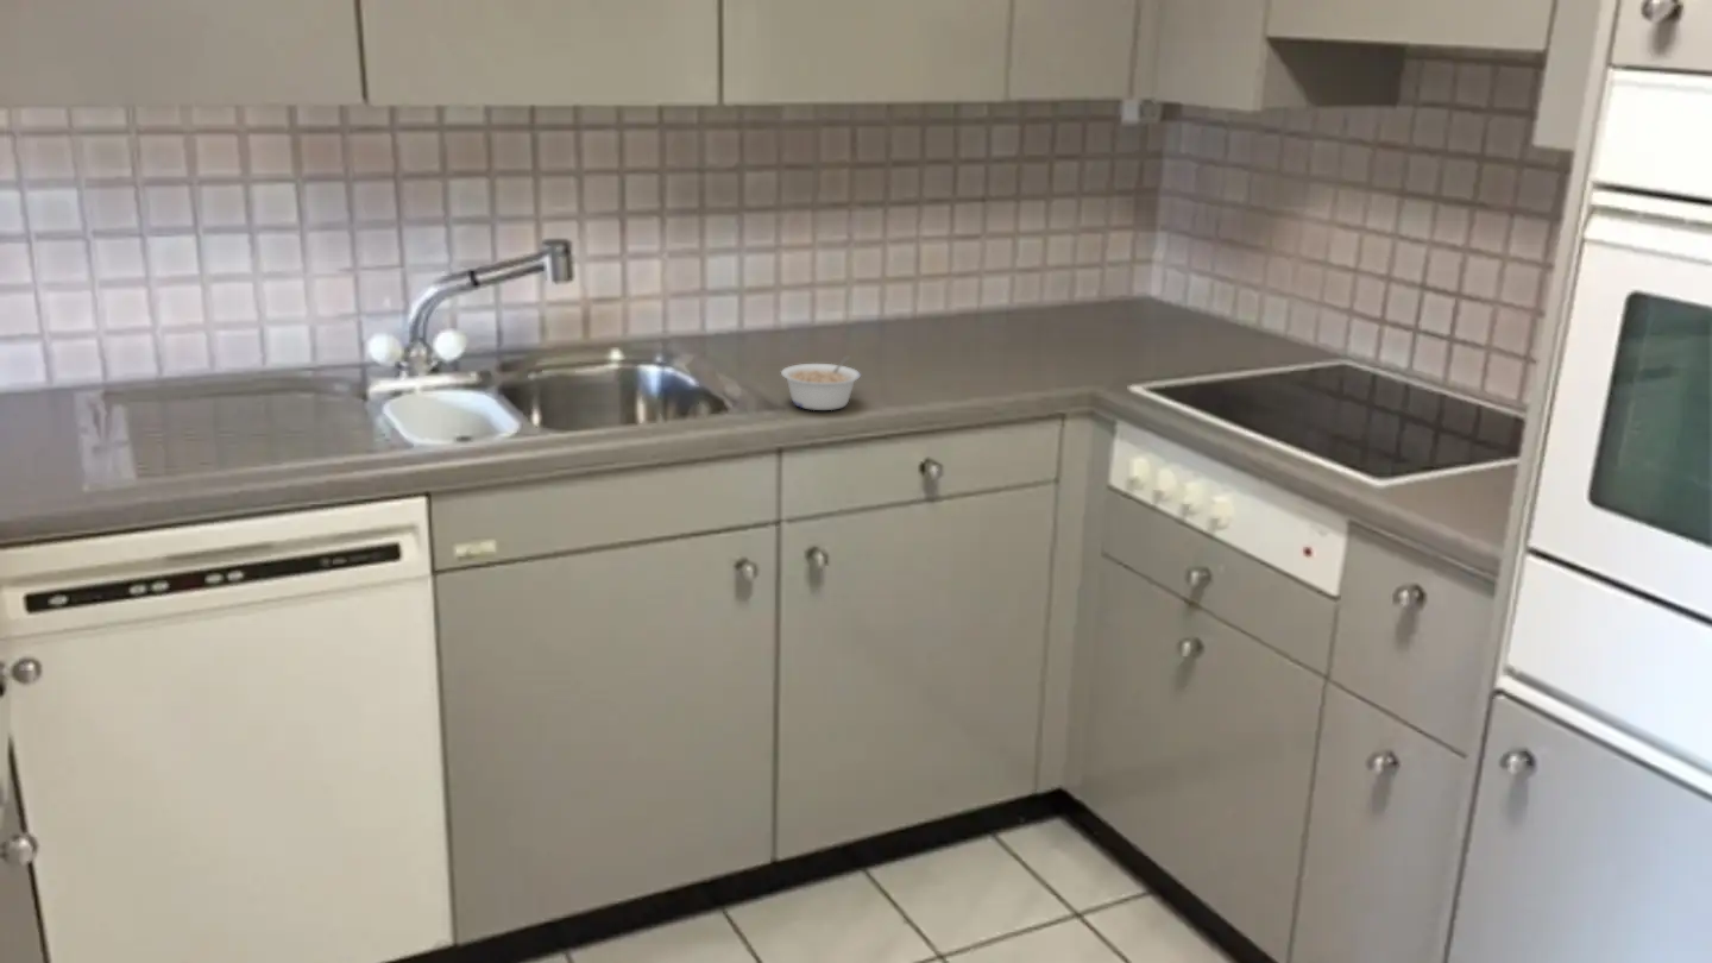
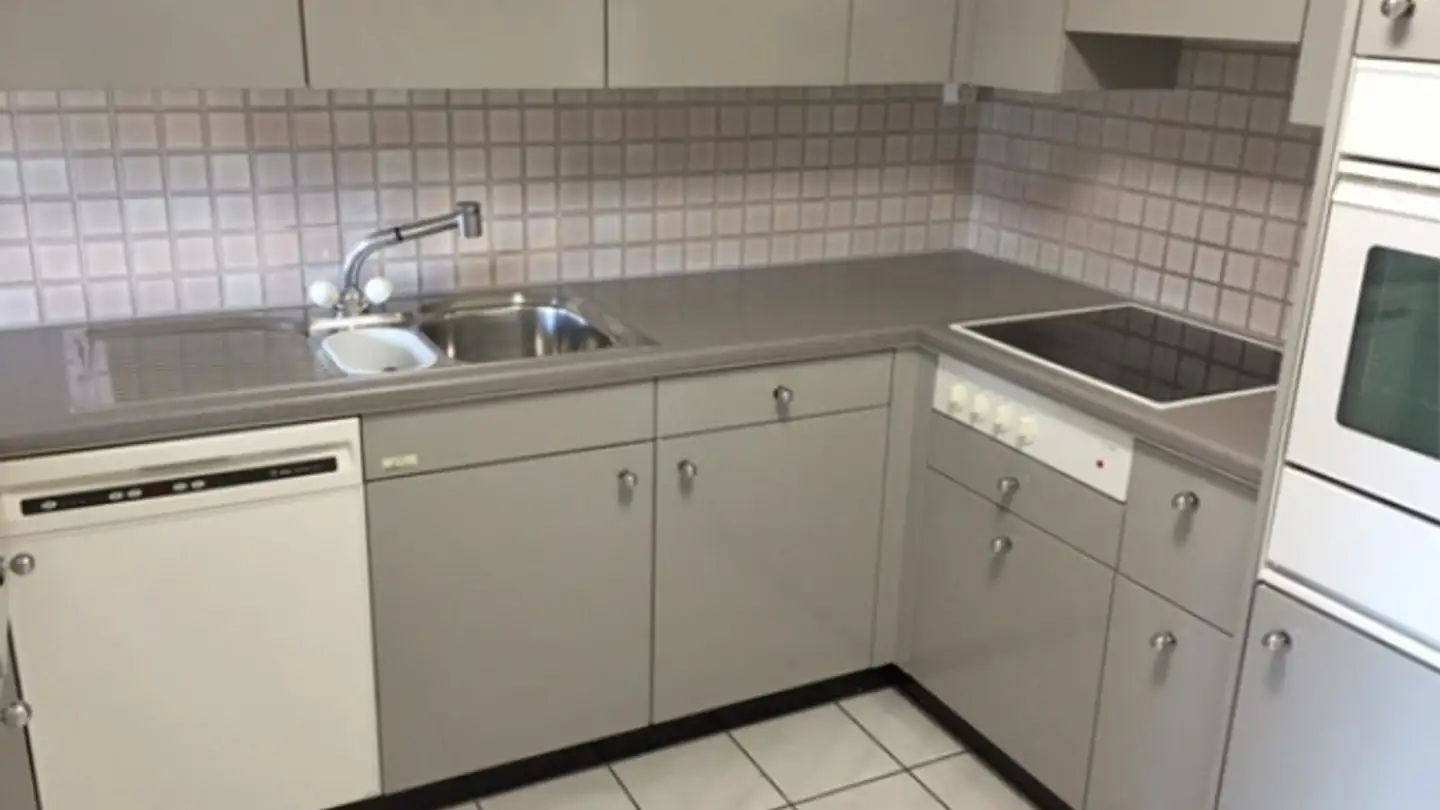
- legume (819, 384)
